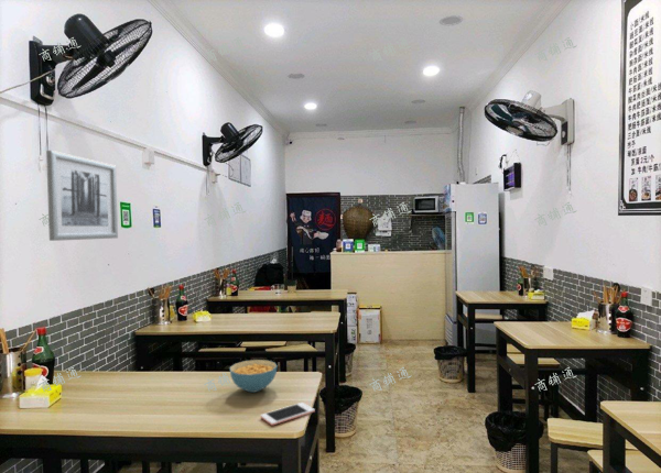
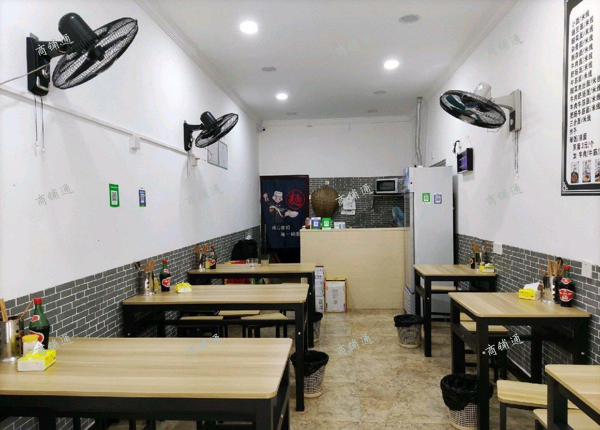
- cereal bowl (253, 377)
- wall art (86, 199)
- cell phone (288, 413)
